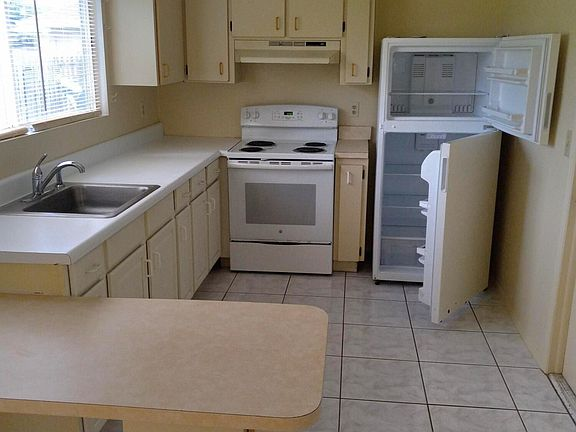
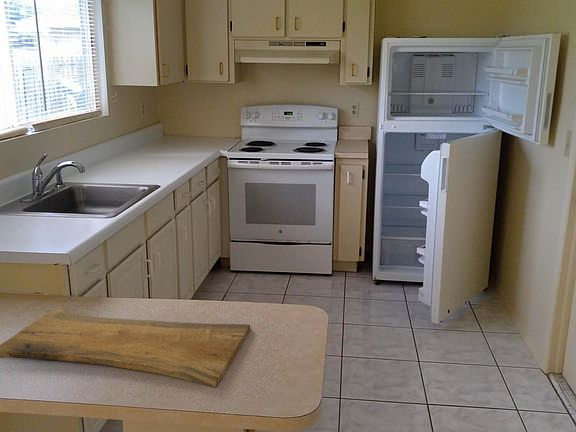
+ cutting board (126, 341)
